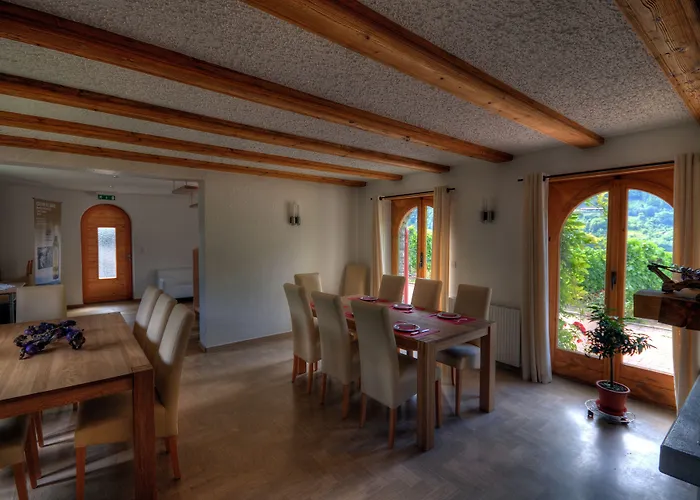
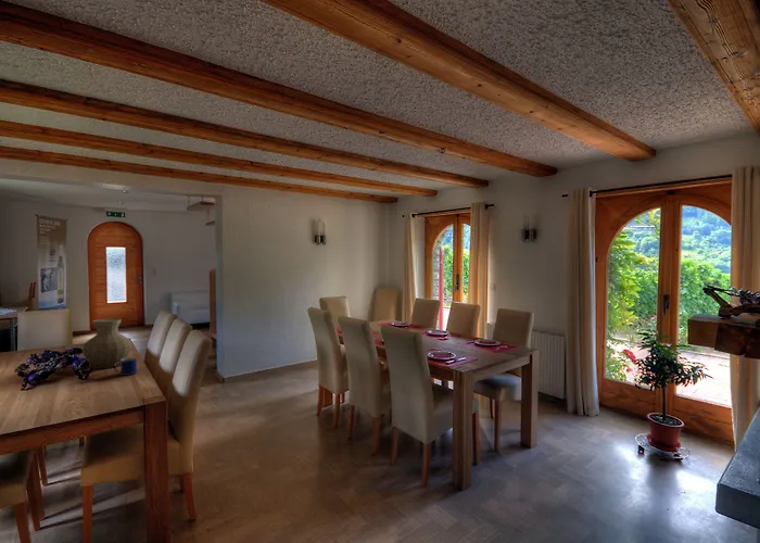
+ vase (107, 342)
+ mug (125, 366)
